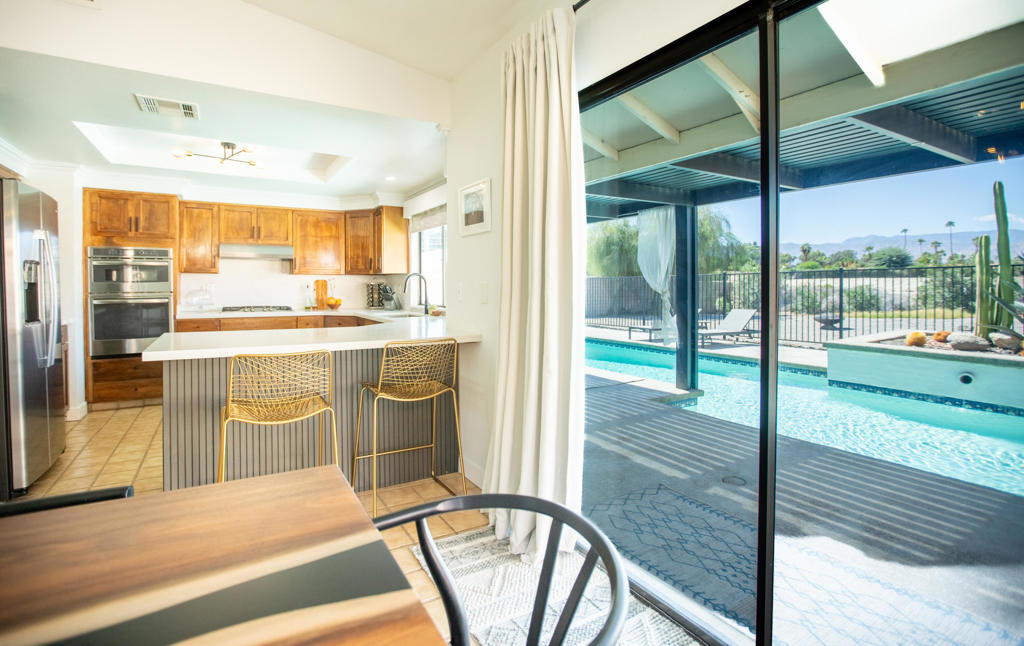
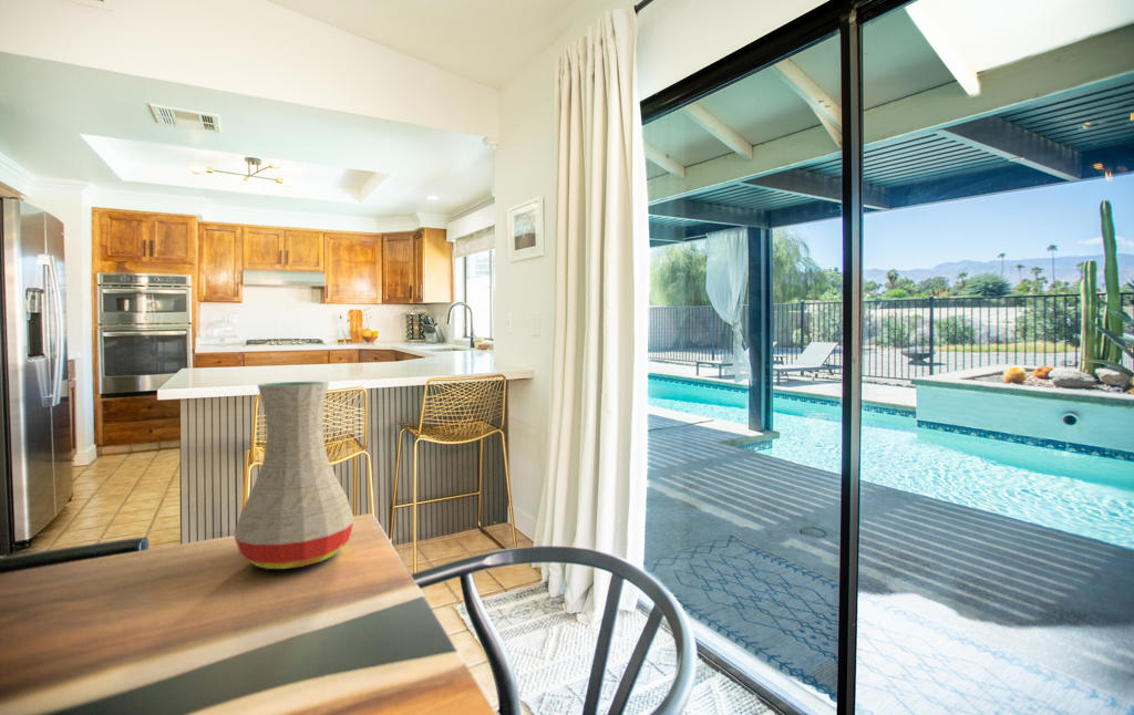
+ vase (296, 469)
